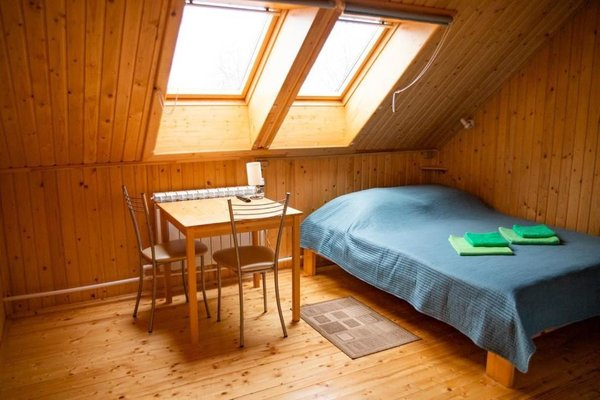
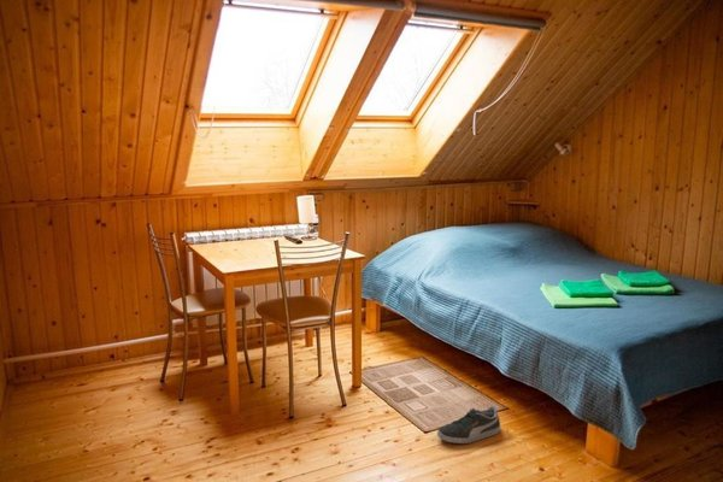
+ shoe (469, 423)
